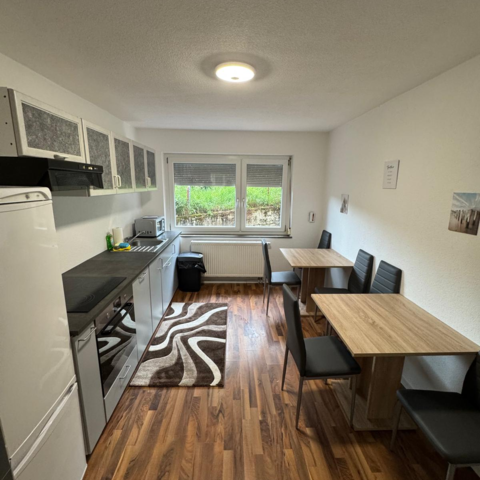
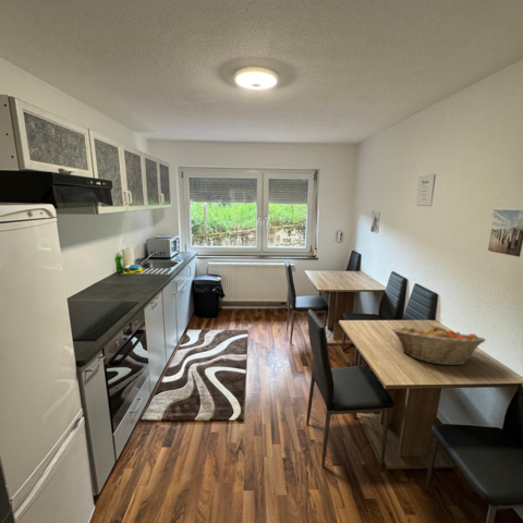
+ fruit basket (435, 340)
